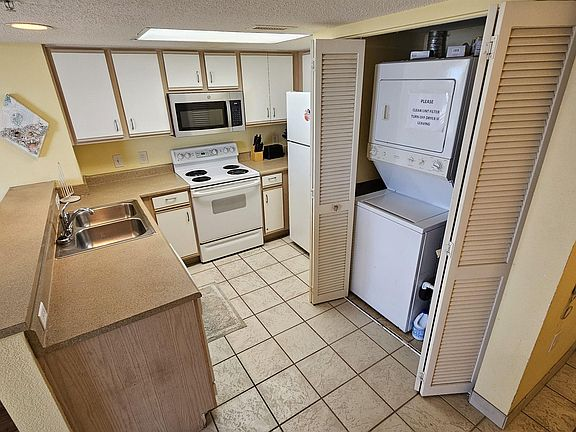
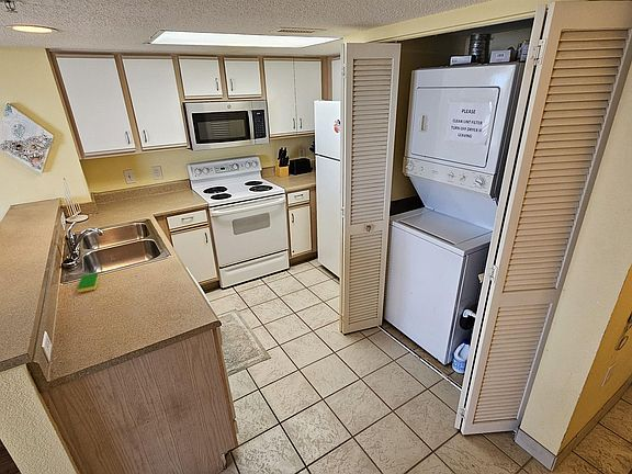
+ dish sponge (88, 282)
